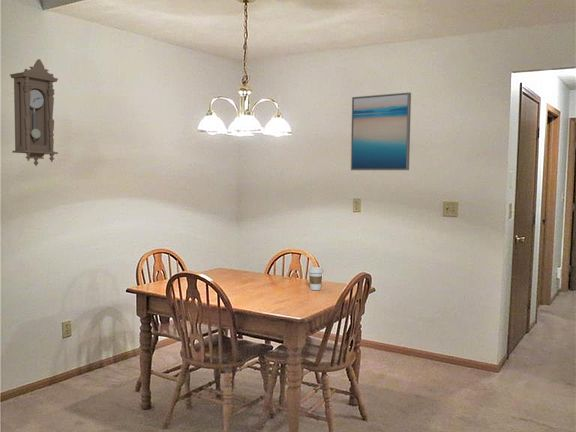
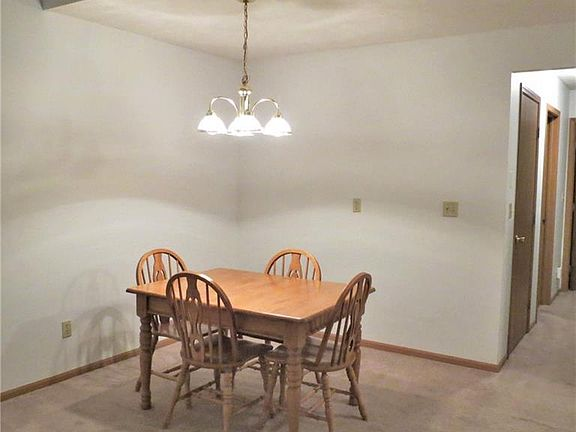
- coffee cup (315, 278)
- pendulum clock (34, 113)
- wall art (379, 132)
